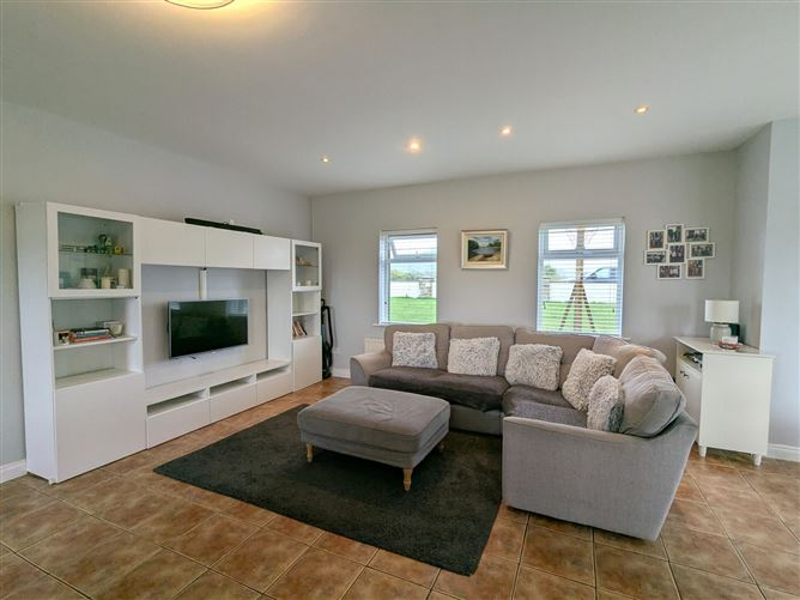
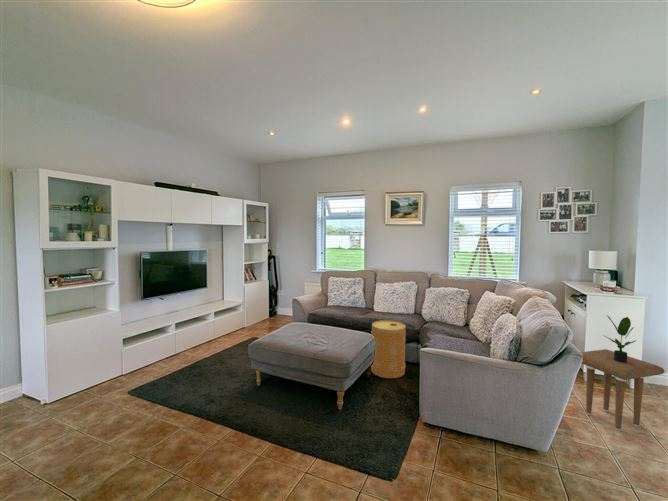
+ basket (388, 347)
+ potted plant (616, 339)
+ side table (610, 389)
